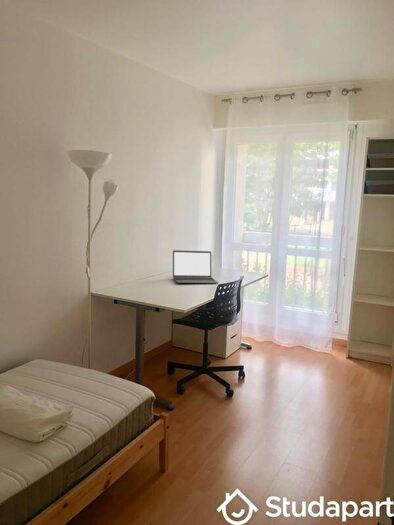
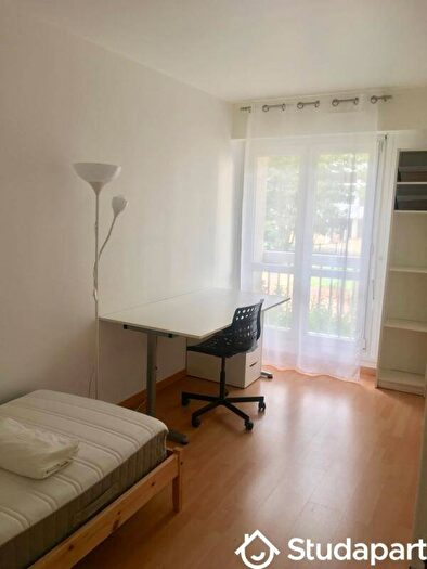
- laptop (195, 266)
